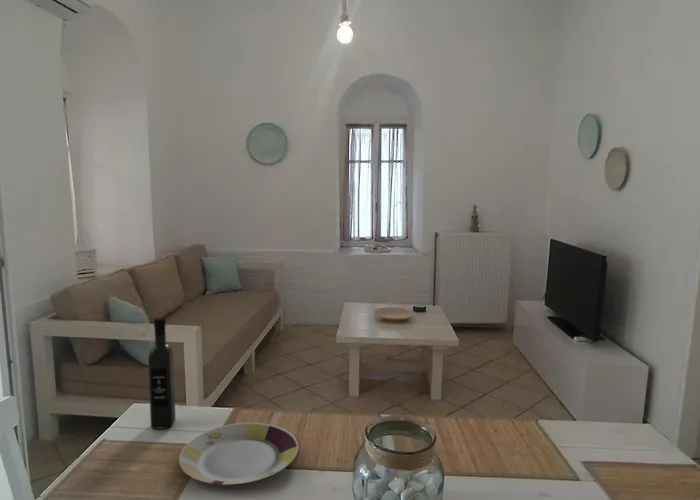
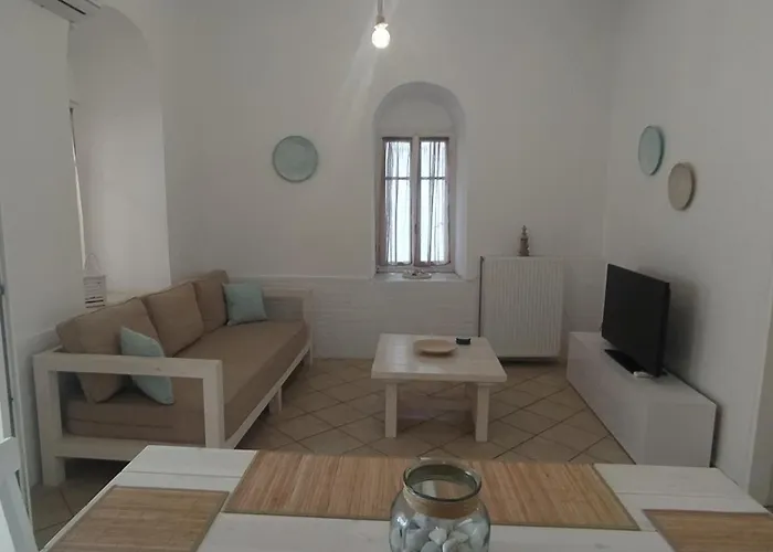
- wine bottle (161, 372)
- plate (240, 453)
